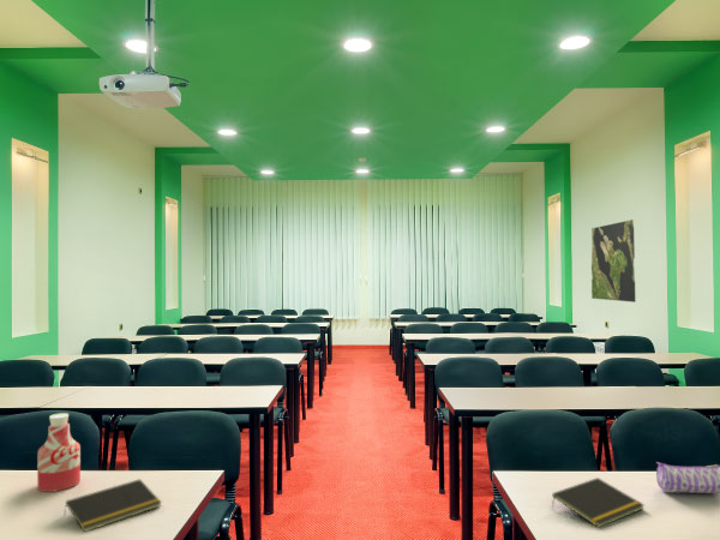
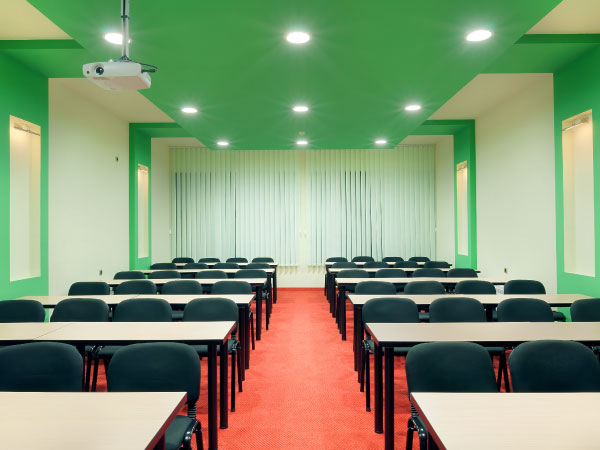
- bottle (59, 449)
- world map (611, 262)
- notepad (598, 500)
- pencil case (692, 478)
- notepad (114, 503)
